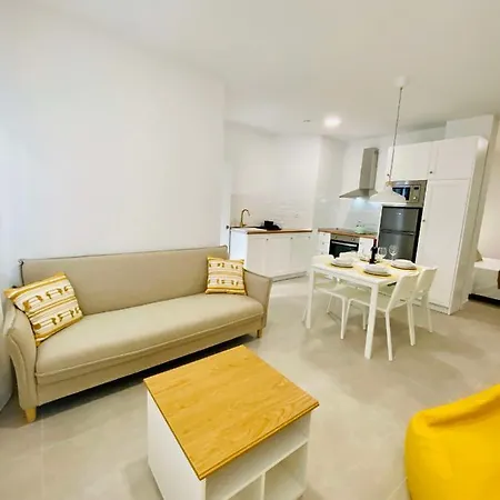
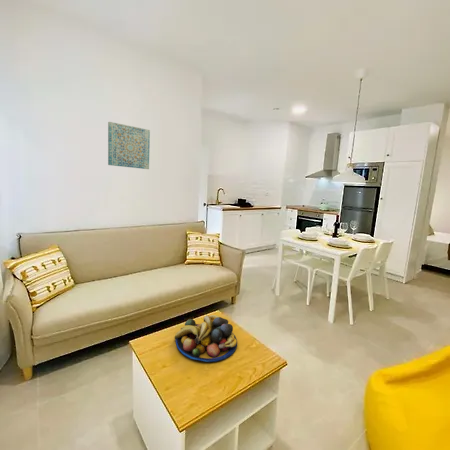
+ wall art (129, 146)
+ fruit bowl (207, 331)
